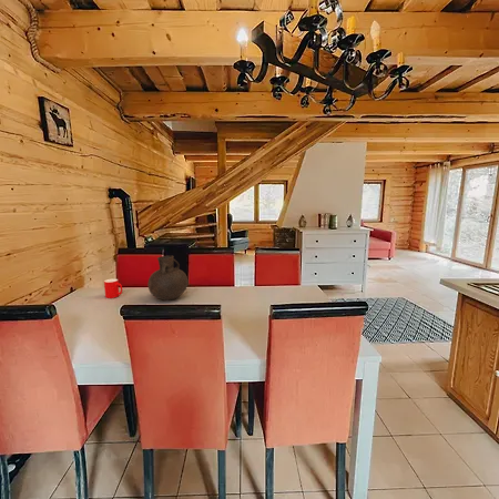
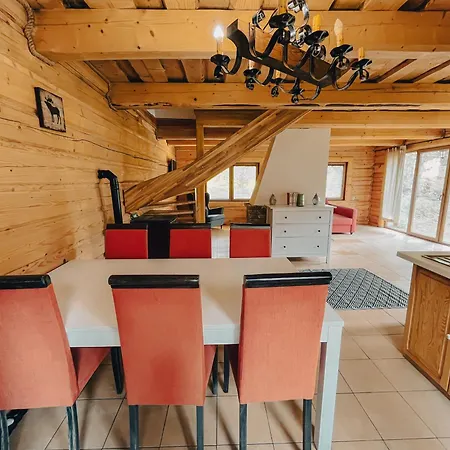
- vase (167, 277)
- cup (113, 288)
